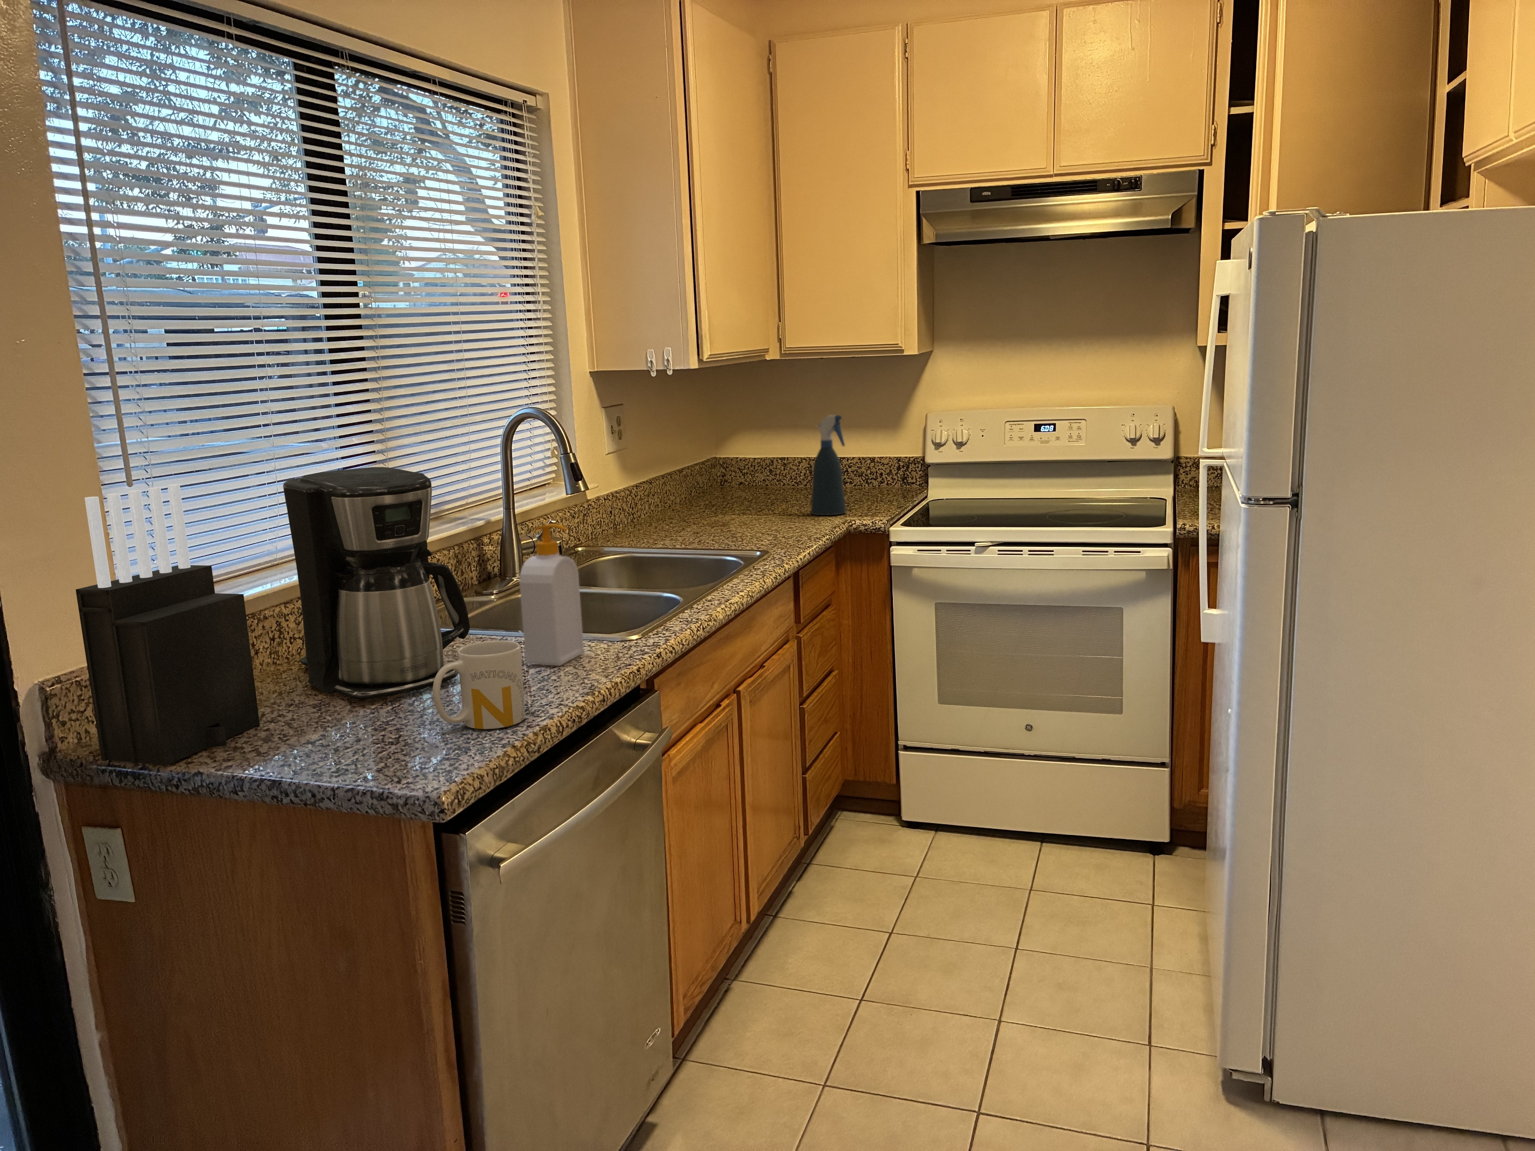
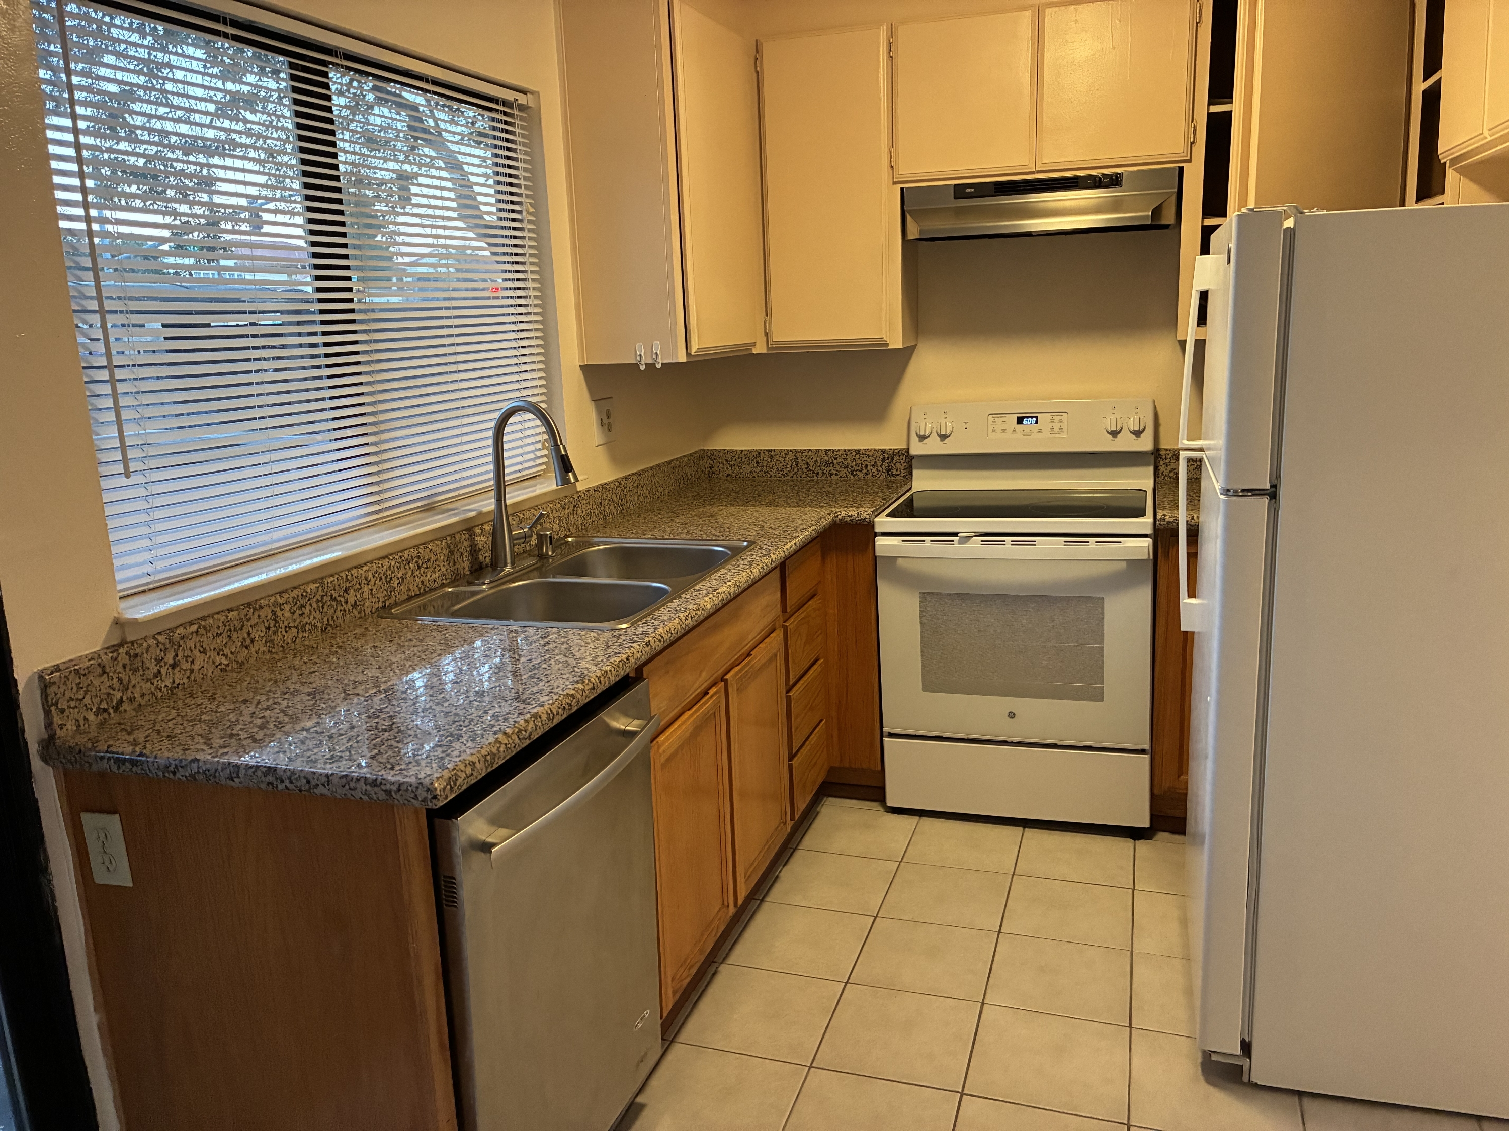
- spray bottle (829, 464)
- soap bottle (552, 592)
- mug (483, 687)
- coffee maker (378, 573)
- knife block (174, 619)
